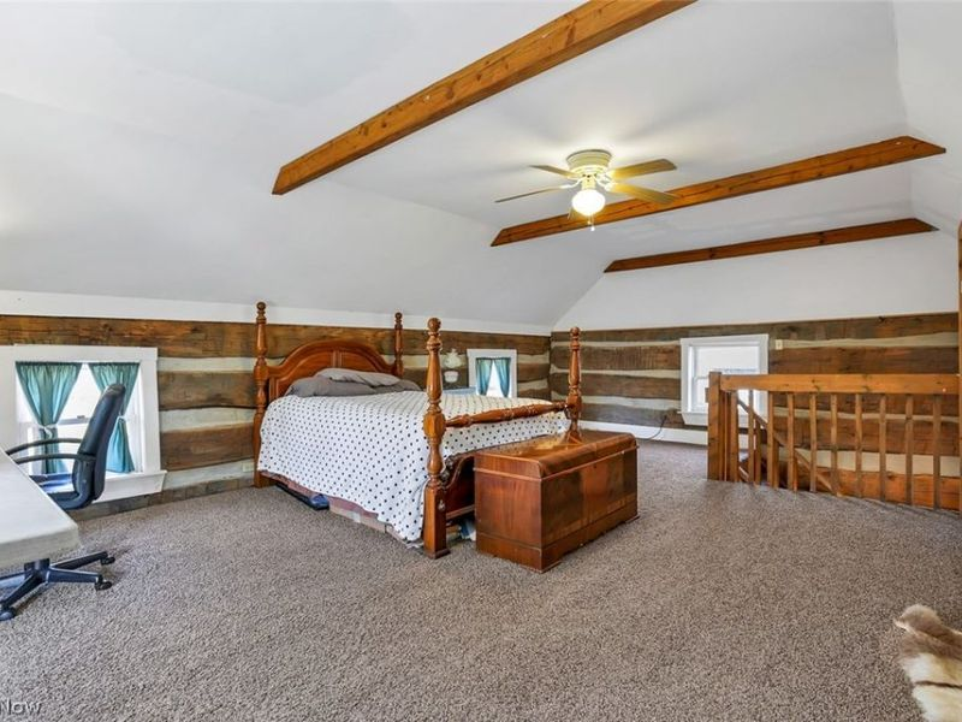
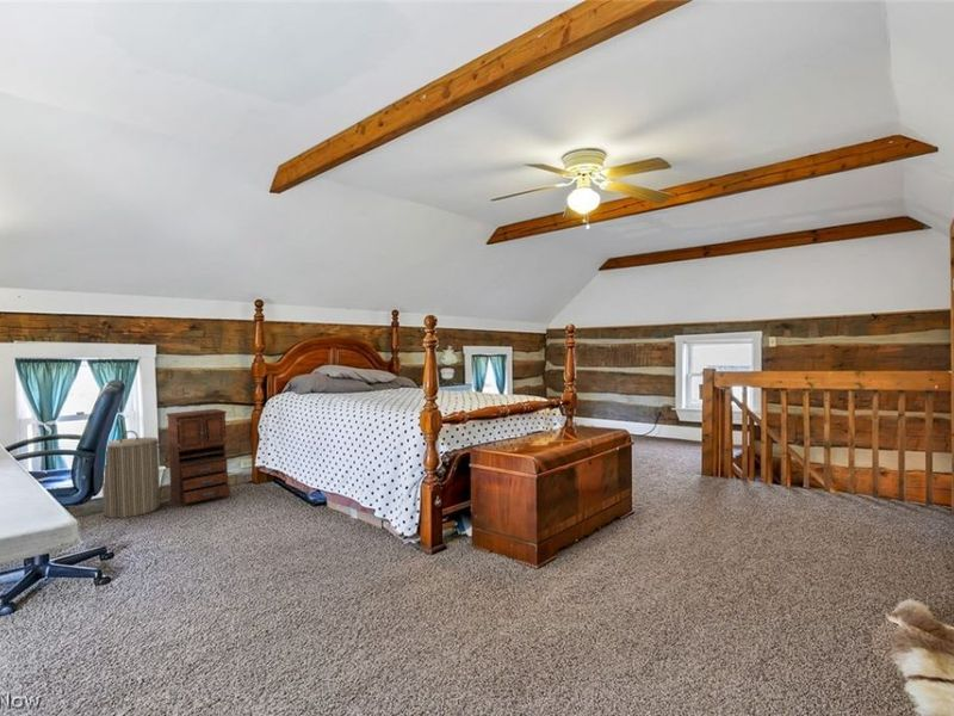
+ chest of drawers (199, 456)
+ laundry hamper (131, 470)
